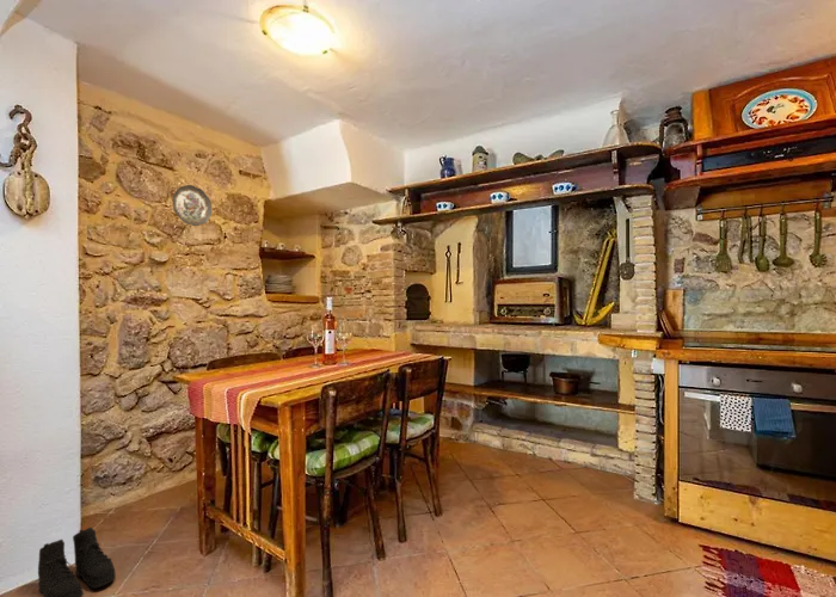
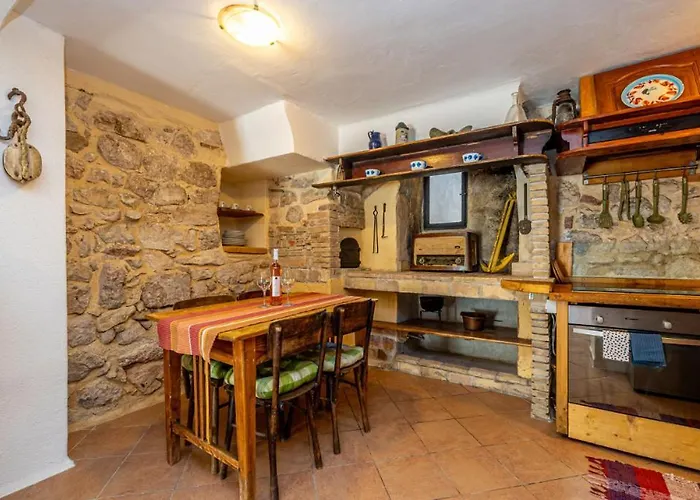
- decorative plate (191, 205)
- boots (76, 561)
